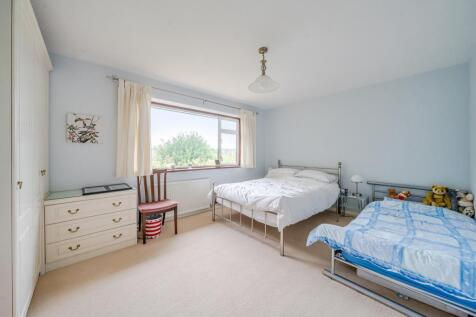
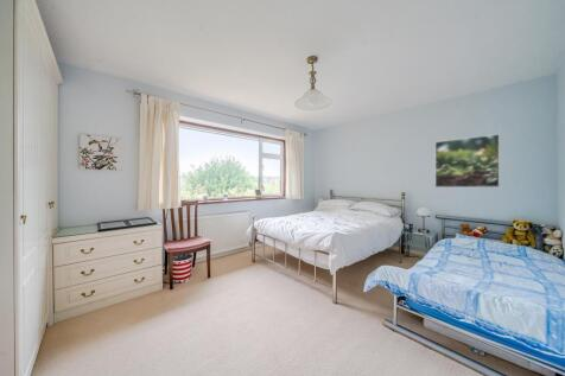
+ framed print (464, 162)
